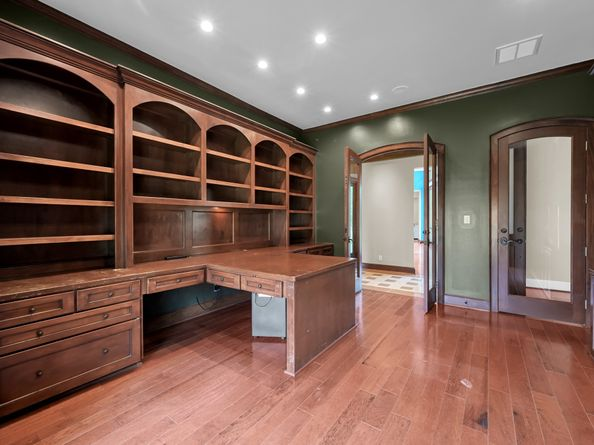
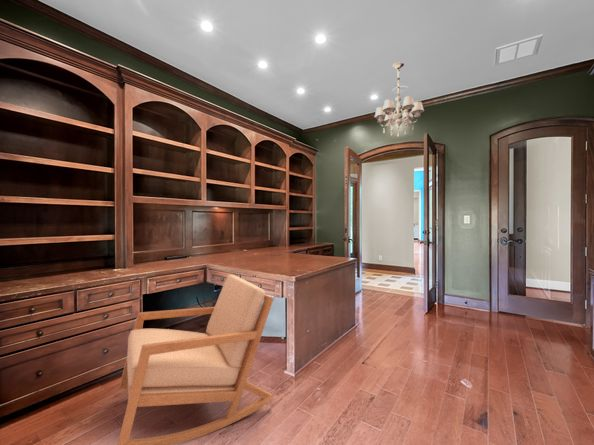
+ chandelier (398, 101)
+ chair (195, 344)
